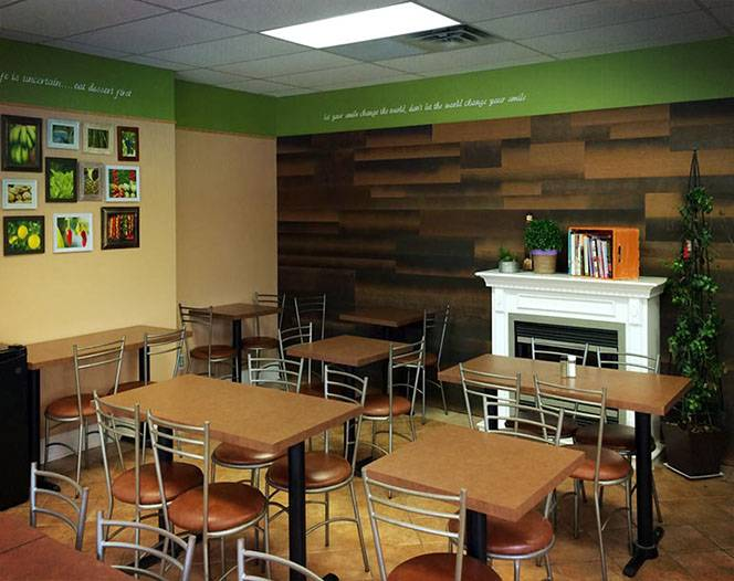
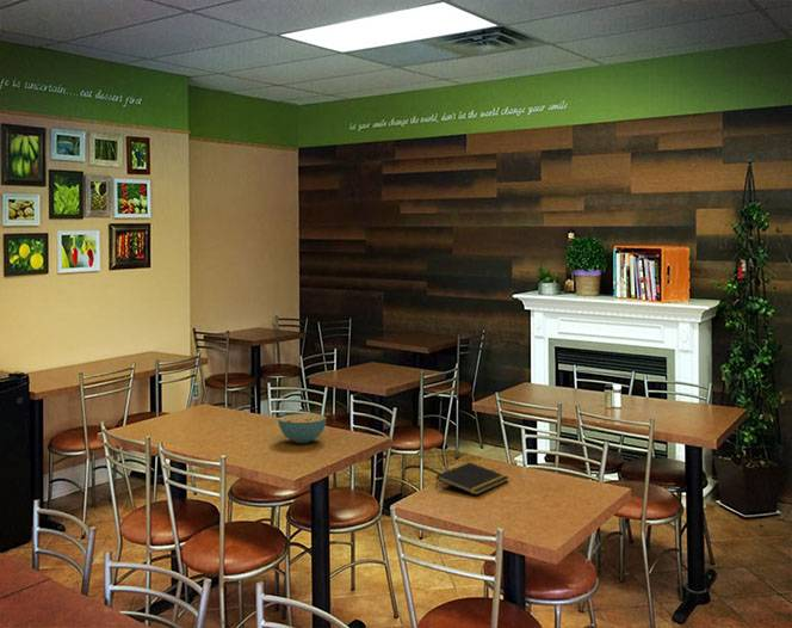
+ notepad (472, 478)
+ cereal bowl (302, 430)
